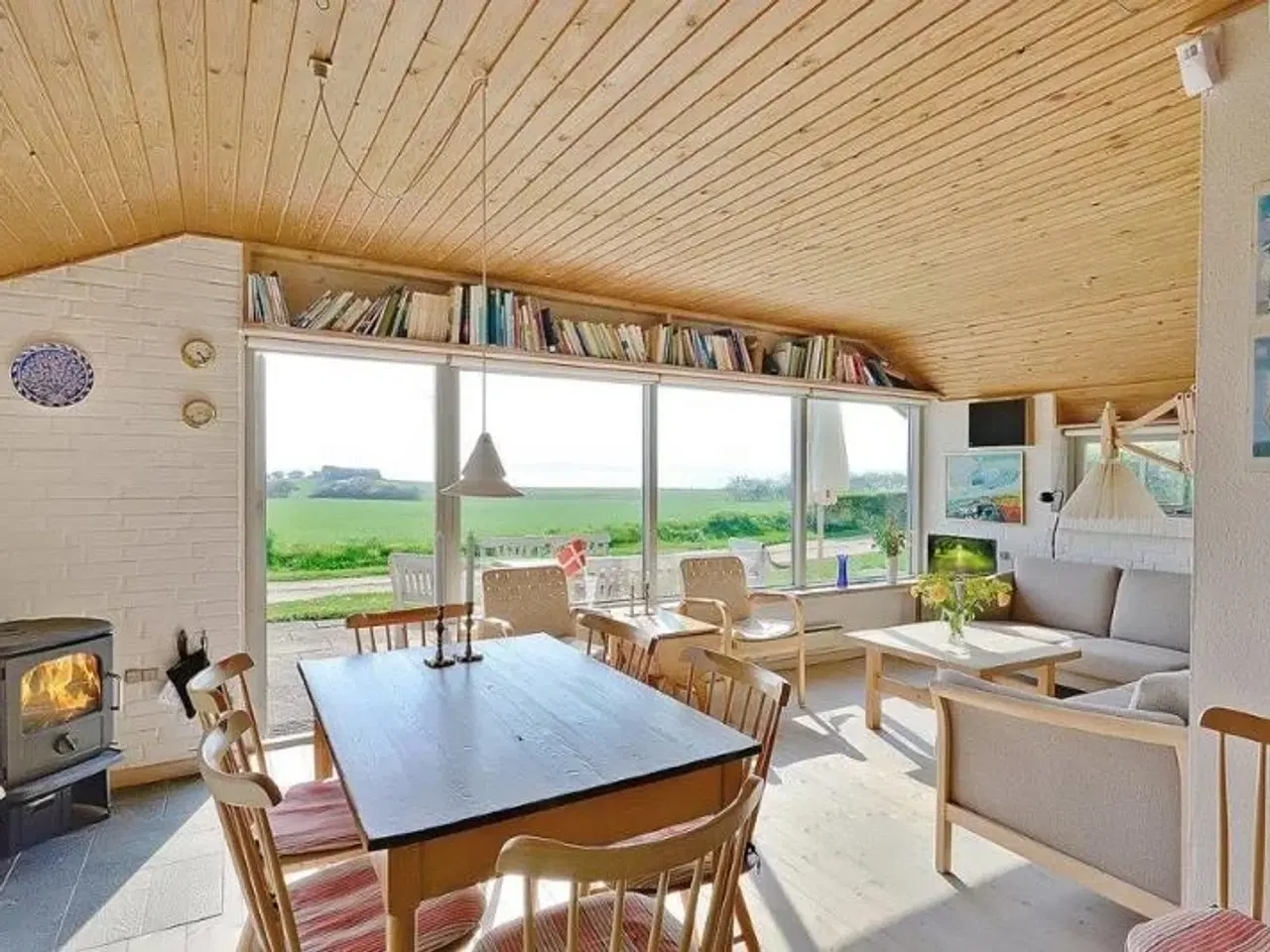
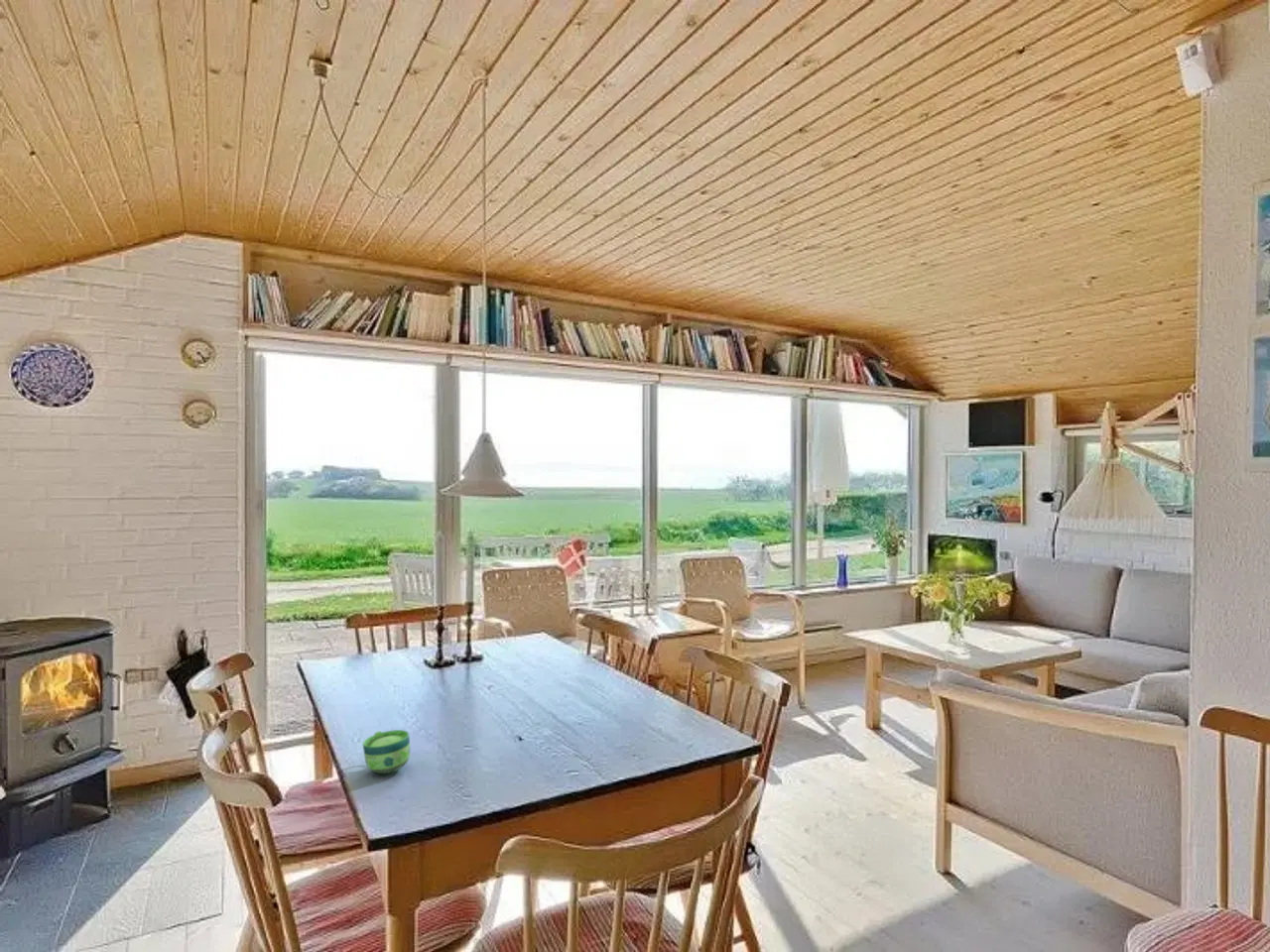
+ cup (383, 751)
